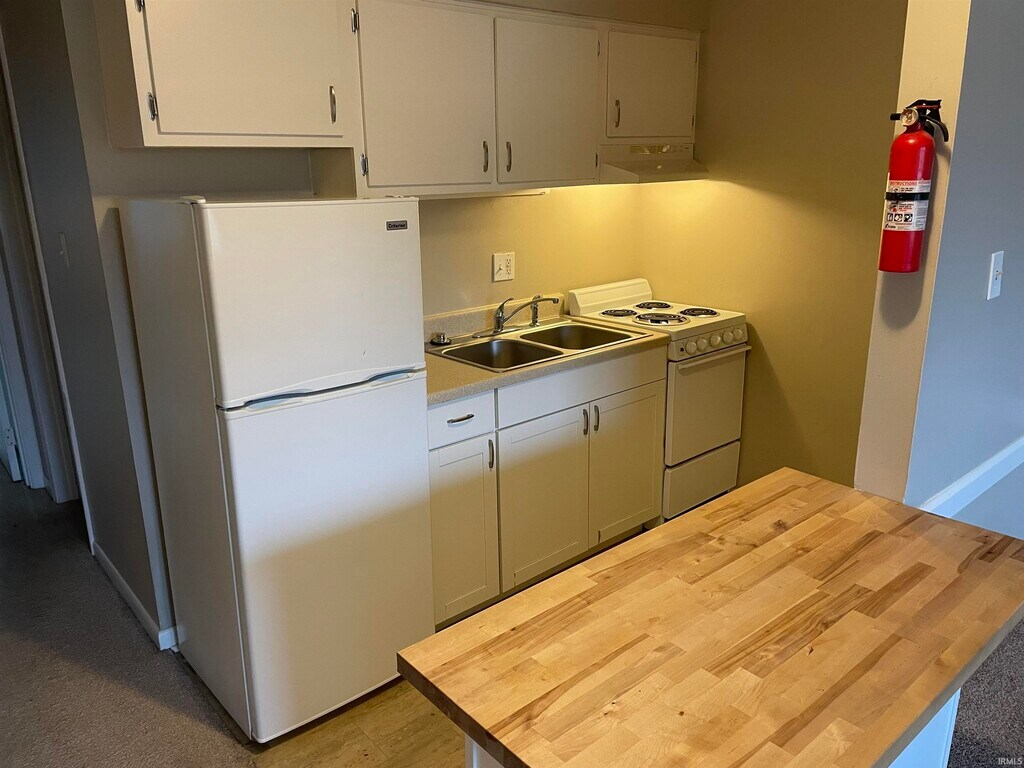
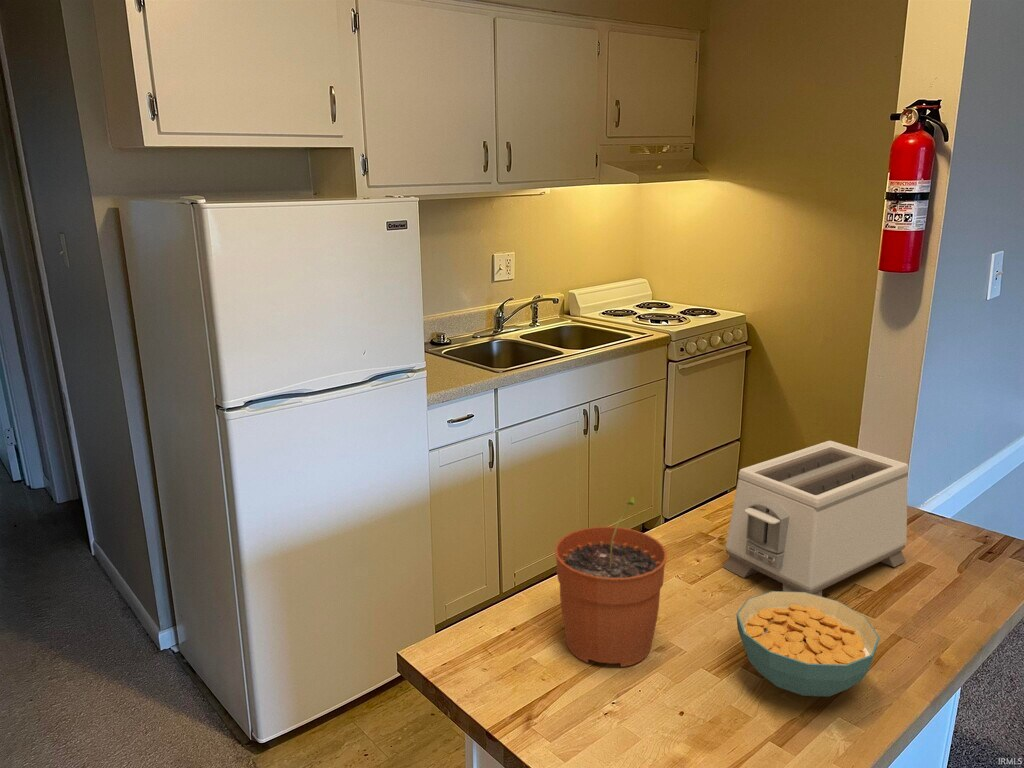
+ toaster (814, 518)
+ plant pot (610, 573)
+ cereal bowl (803, 653)
